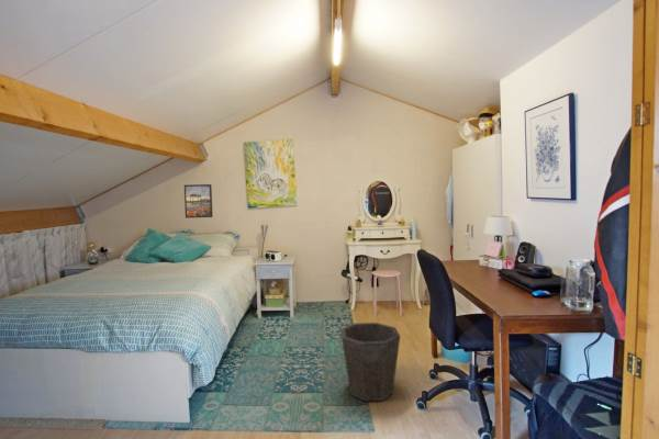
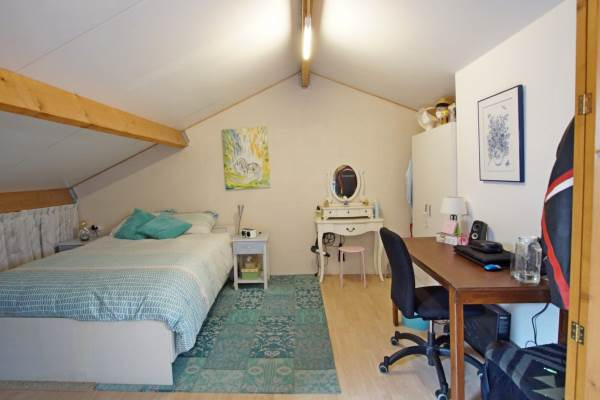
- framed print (198, 201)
- waste bin (369, 360)
